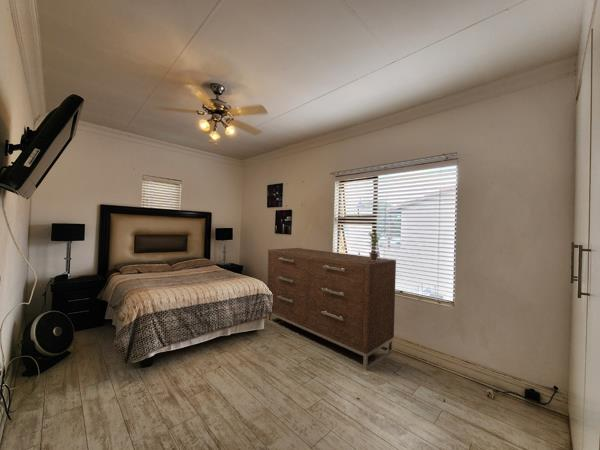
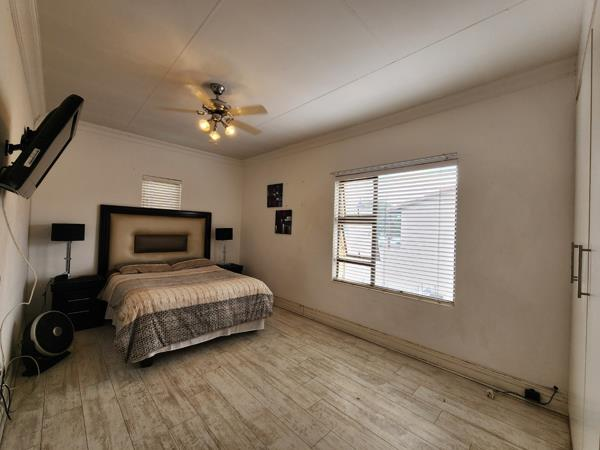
- potted plant (374, 244)
- dresser (322, 295)
